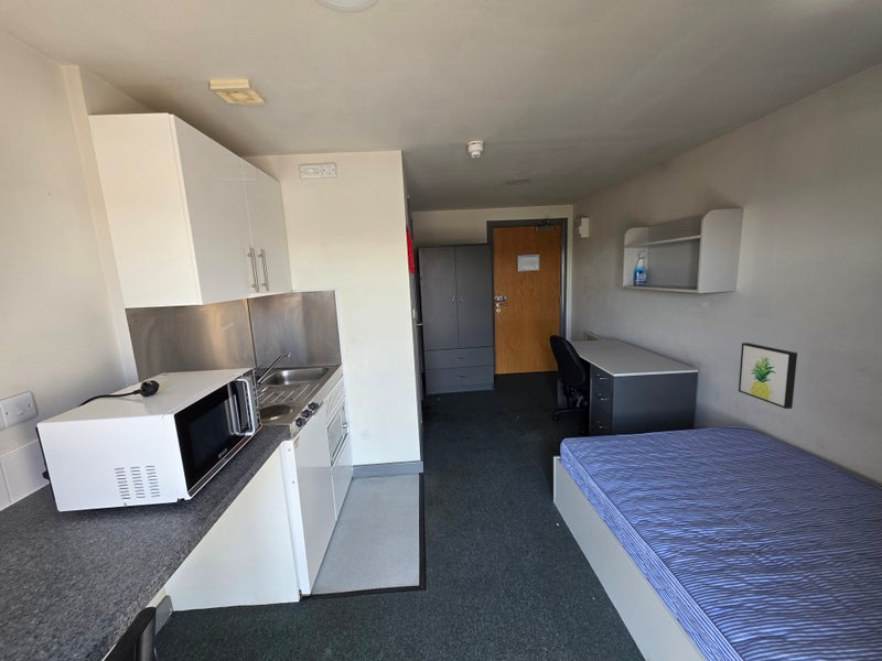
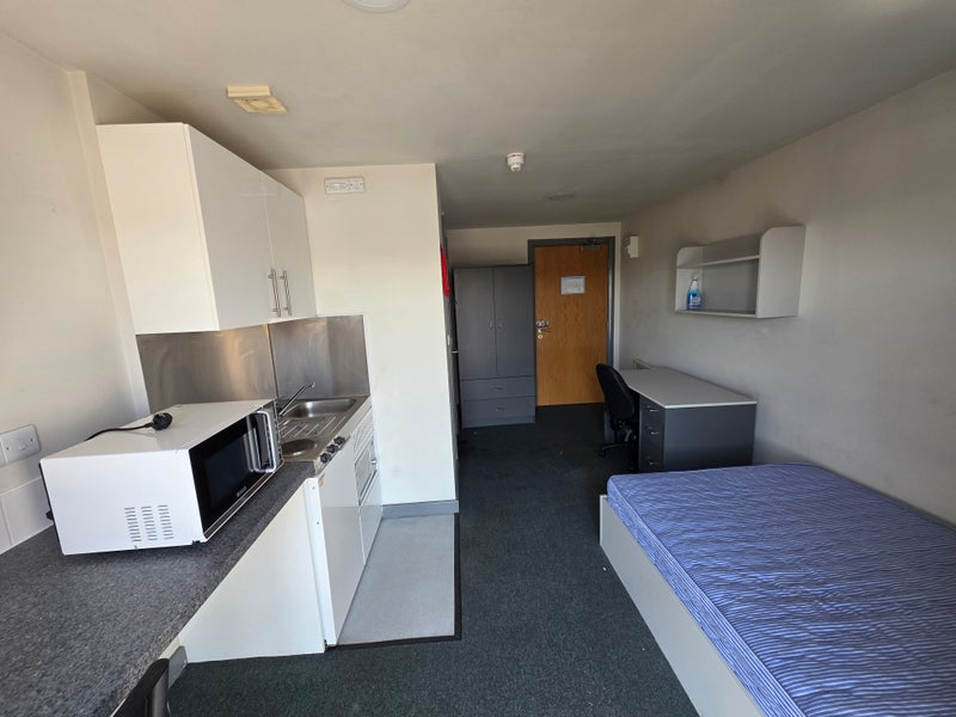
- wall art (765, 373)
